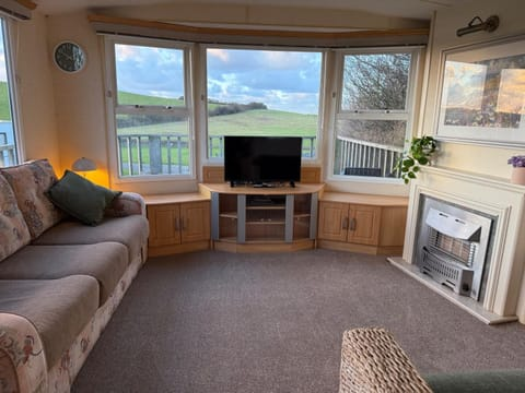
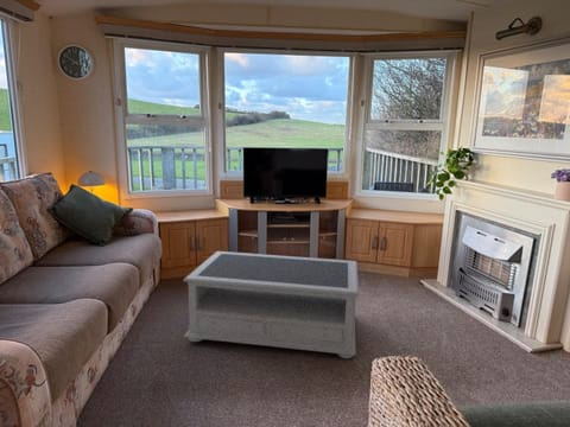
+ coffee table (277, 298)
